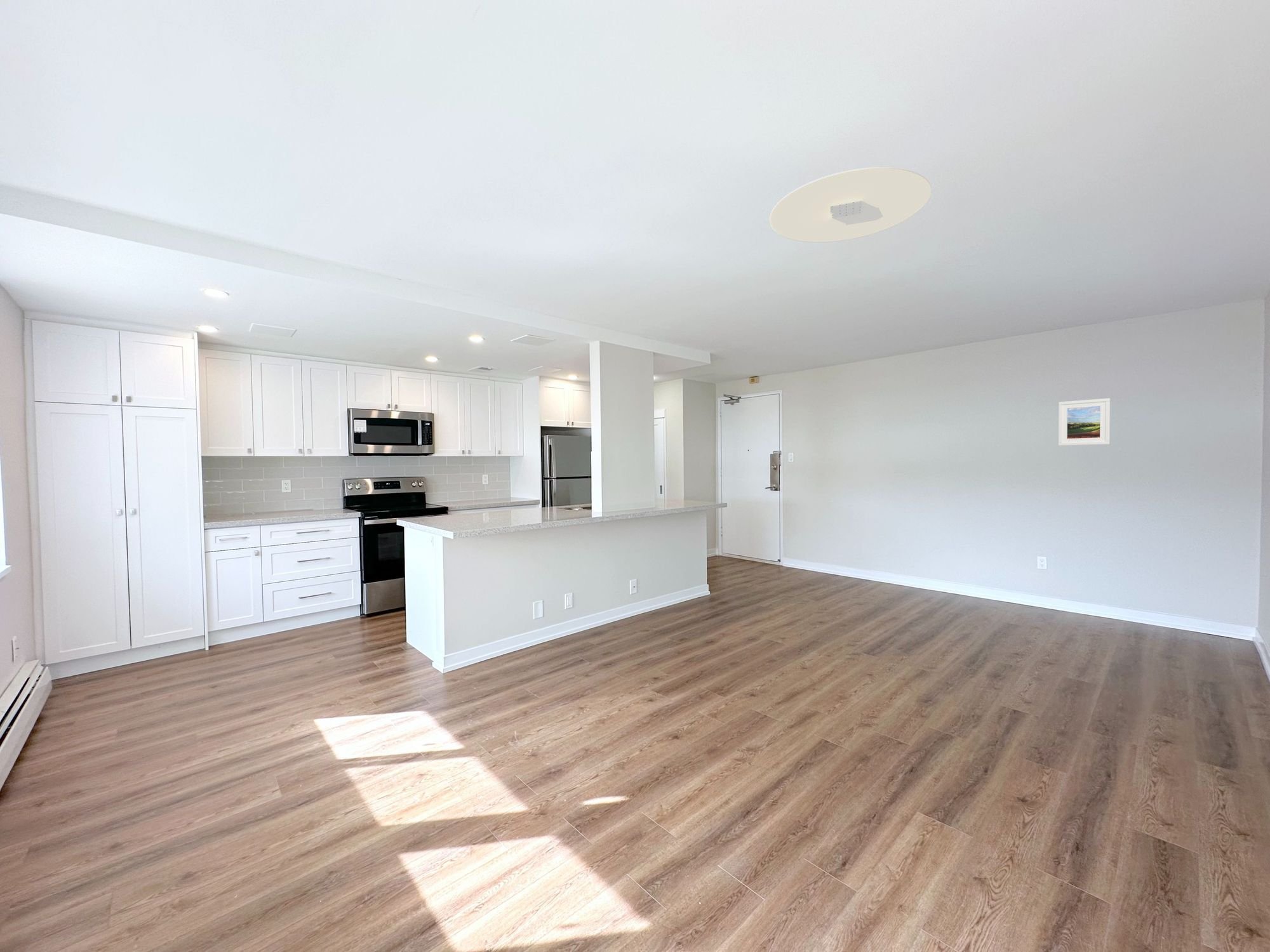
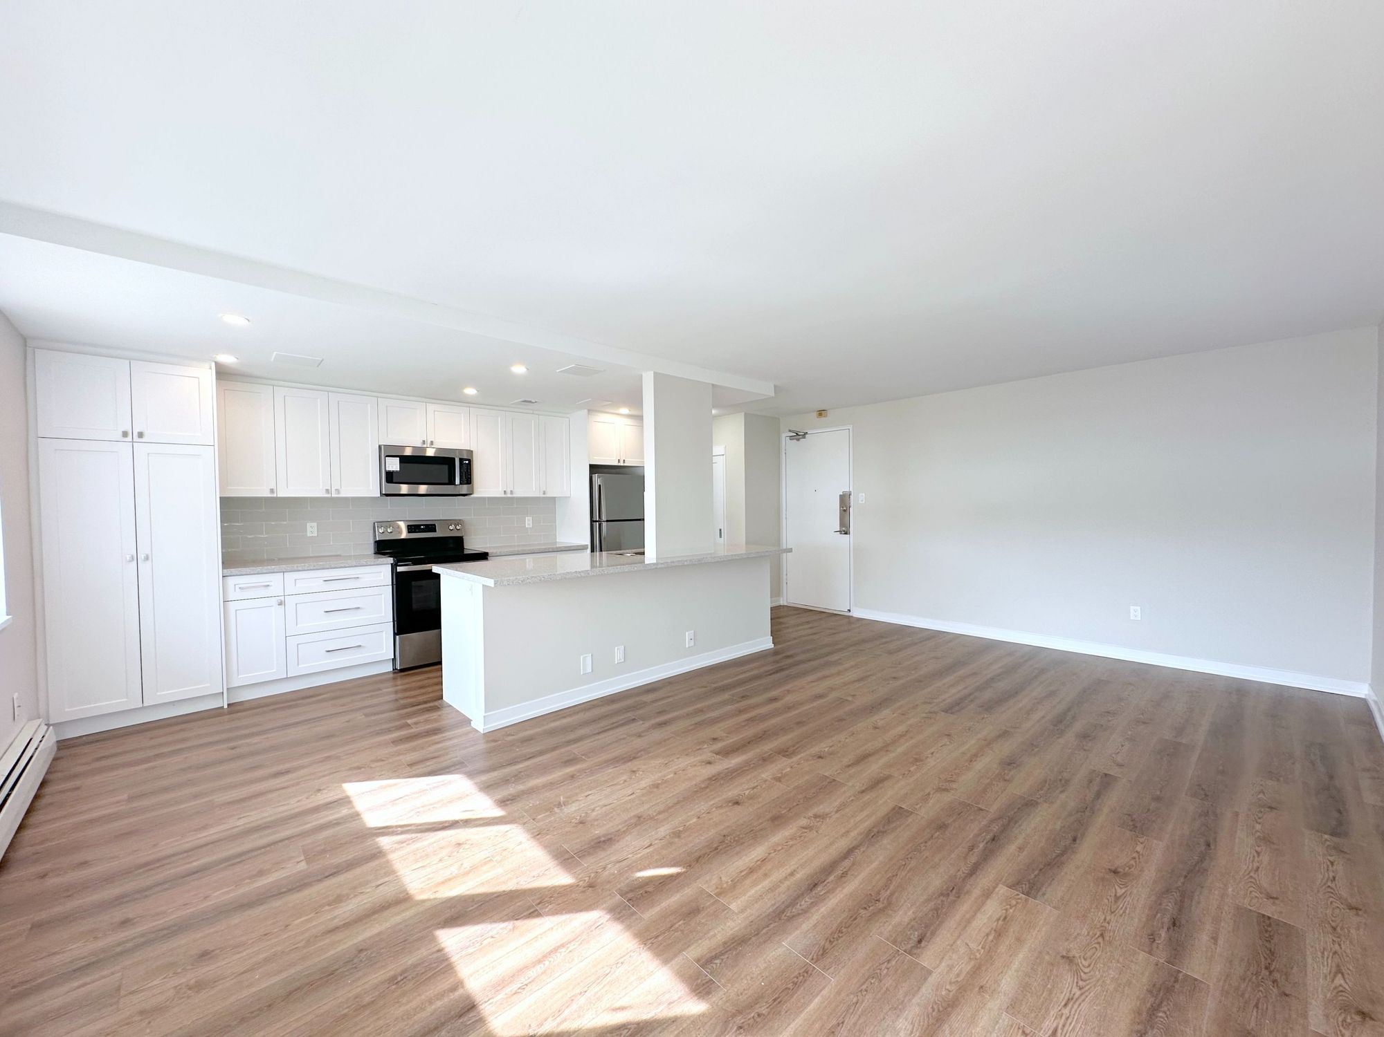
- ceiling light (846, 202)
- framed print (1083, 422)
